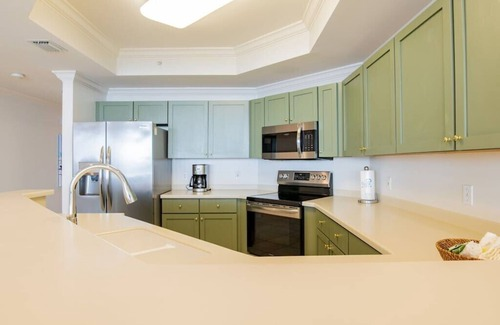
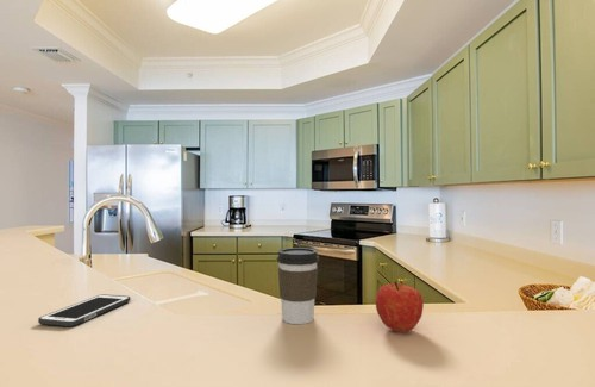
+ coffee cup (298, 285)
+ fruit (399, 305)
+ cell phone (88, 308)
